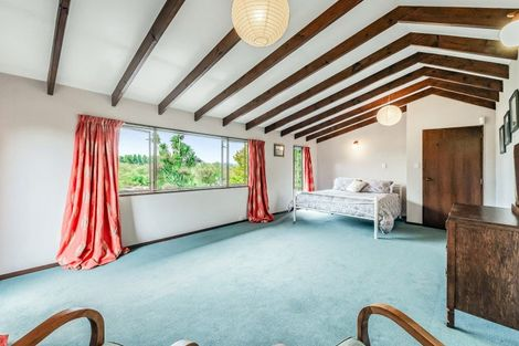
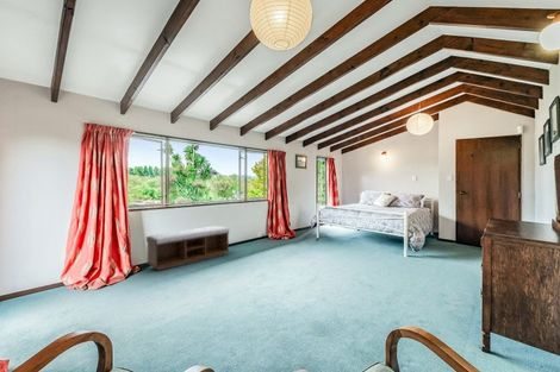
+ bench (191, 245)
